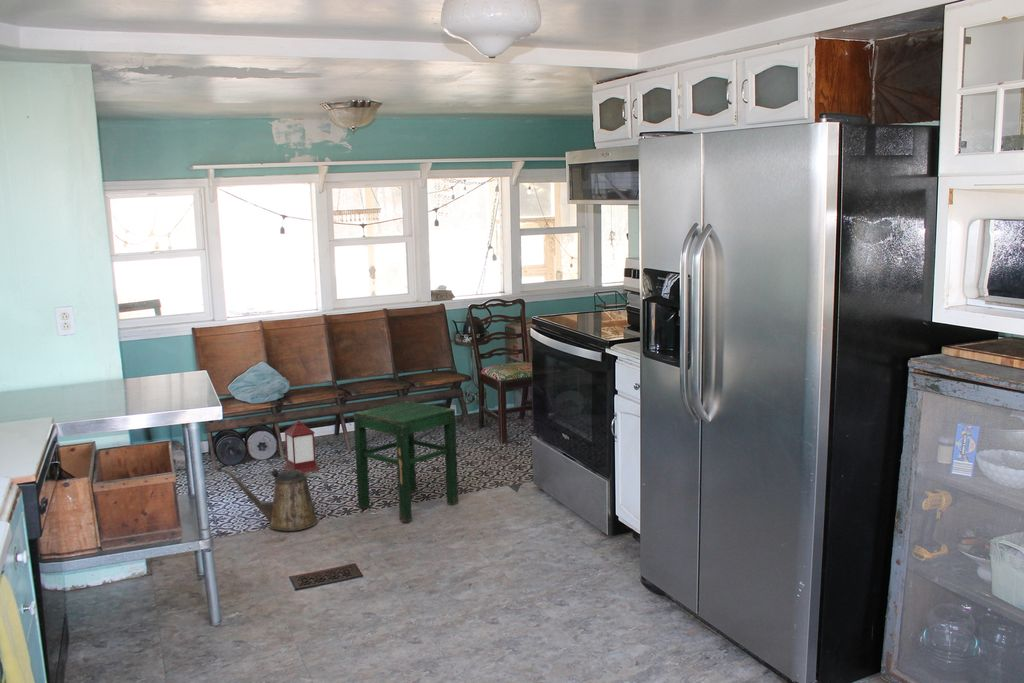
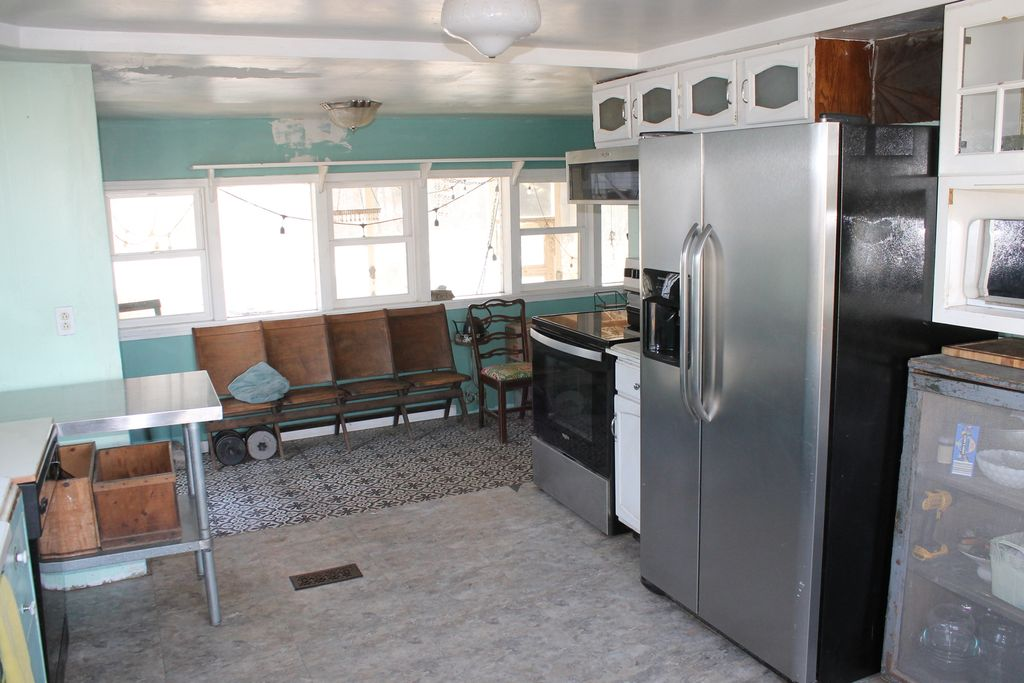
- lantern (299, 440)
- stool (406, 458)
- watering can (275, 495)
